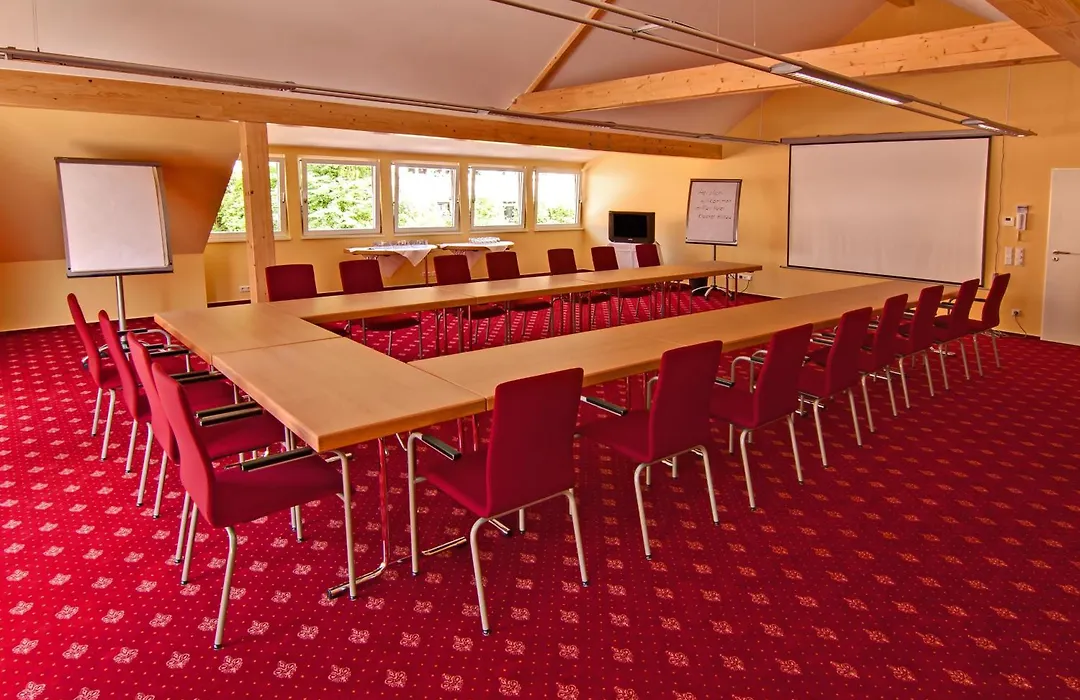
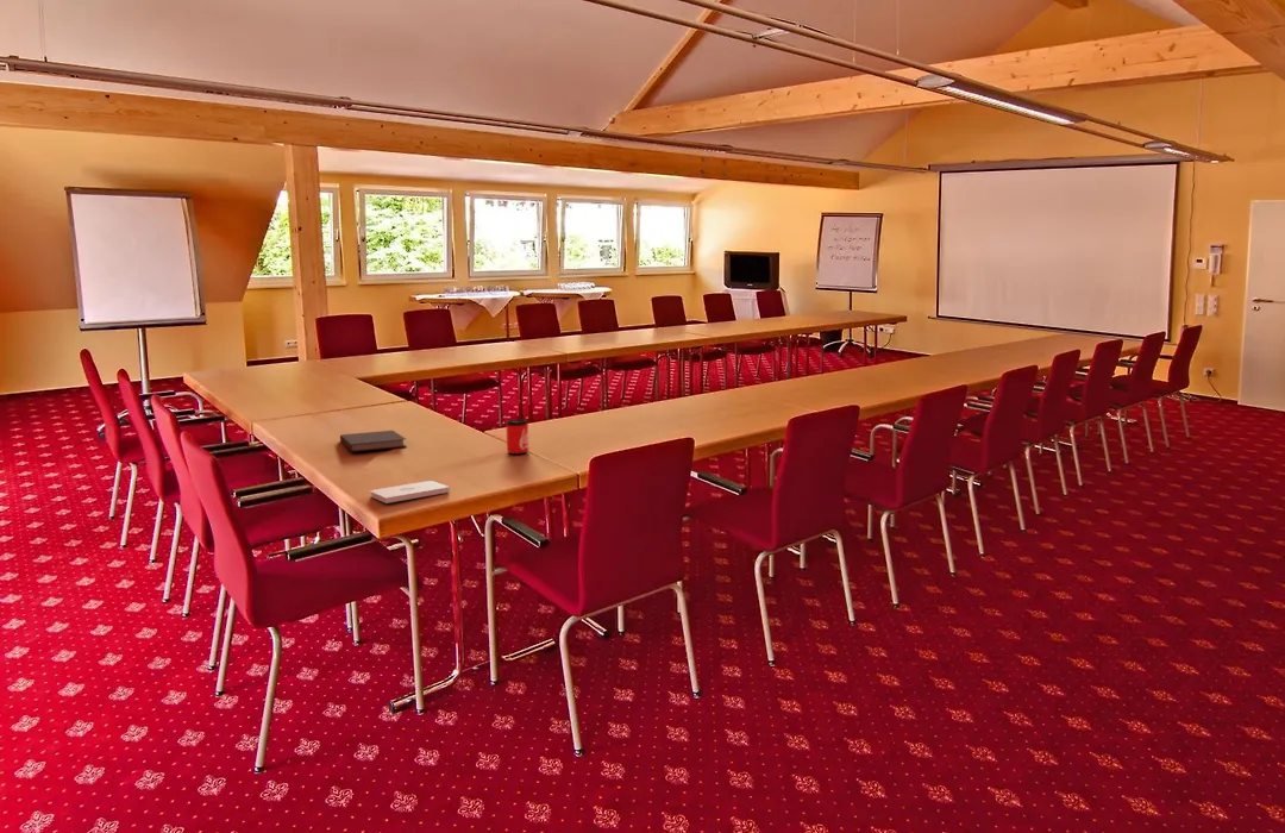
+ notepad (409, 490)
+ notebook (372, 440)
+ can (518, 437)
